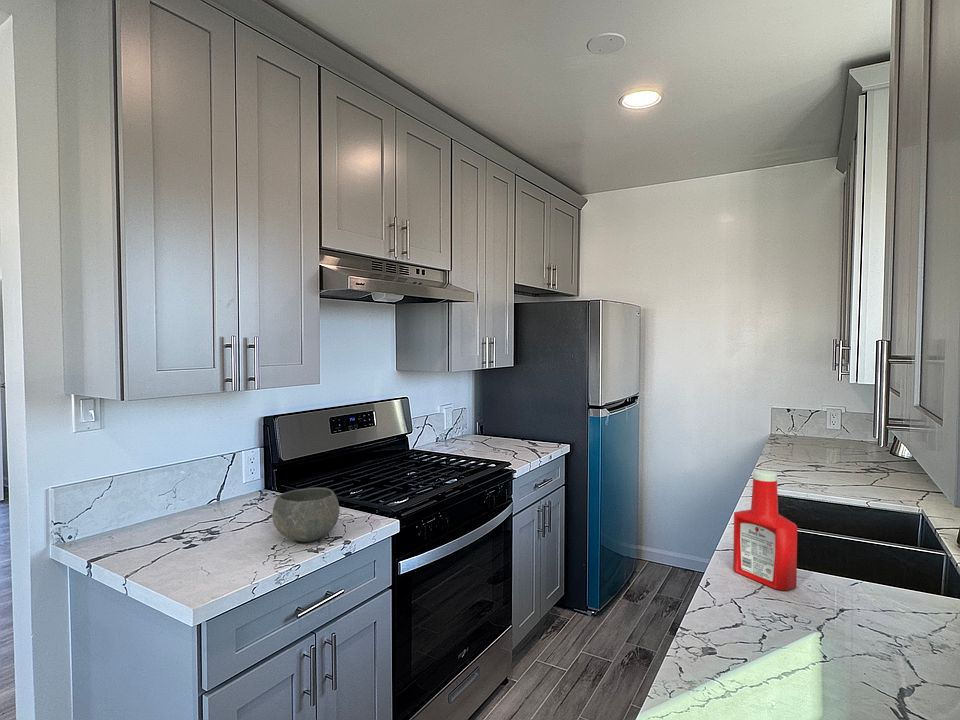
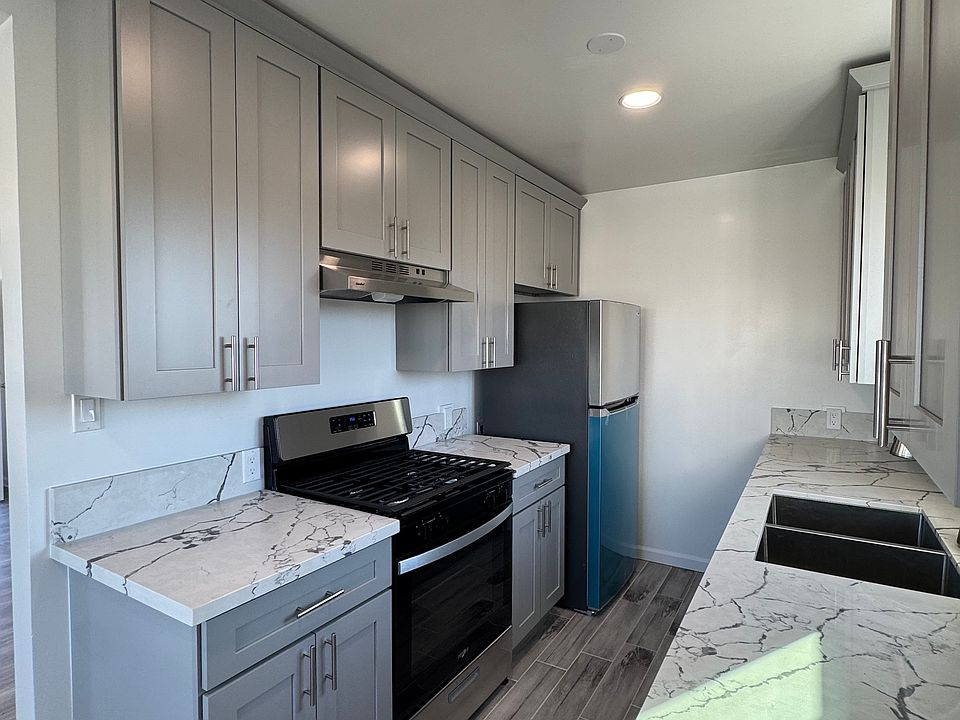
- soap bottle (764, 525)
- bowl (306, 515)
